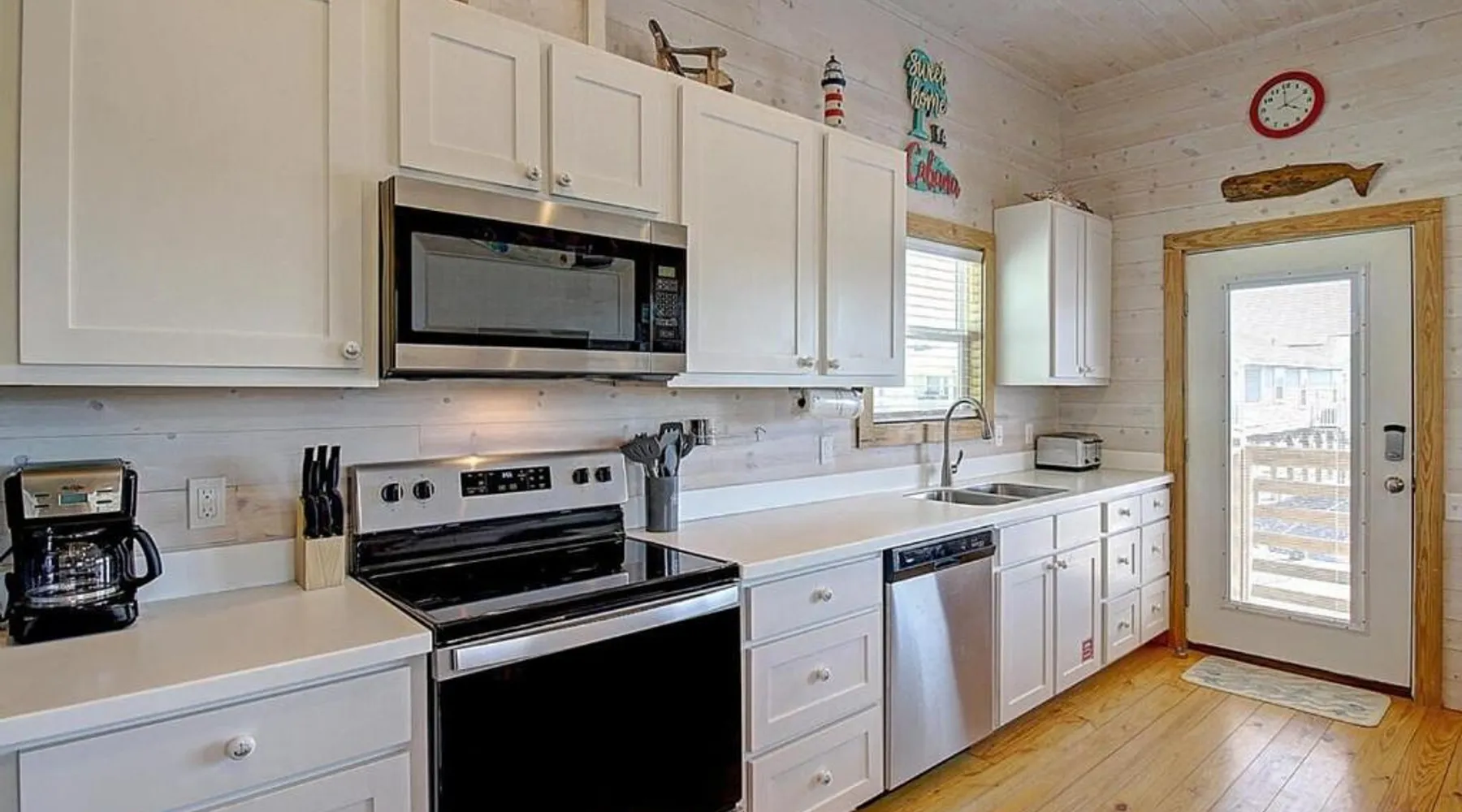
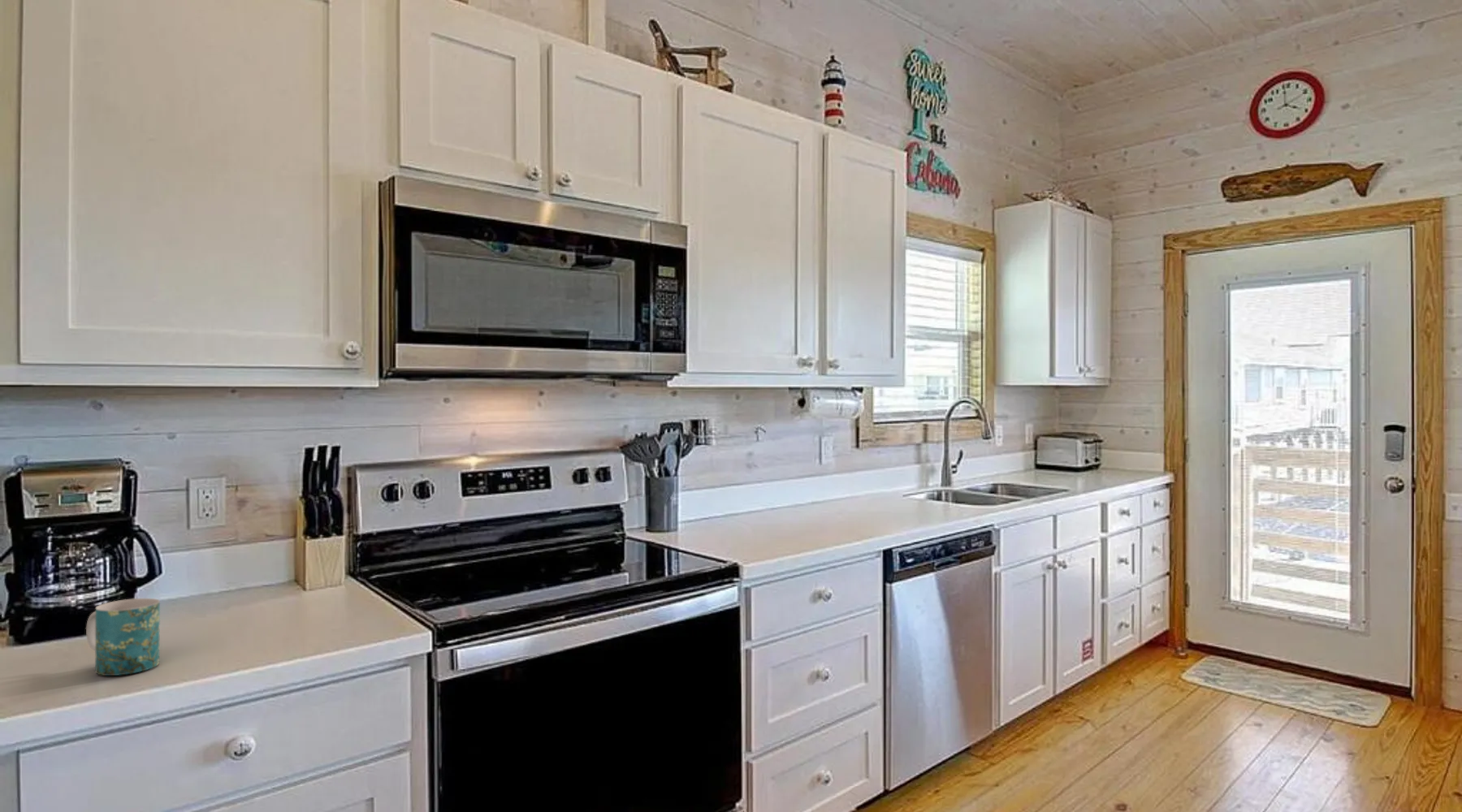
+ mug (119, 634)
